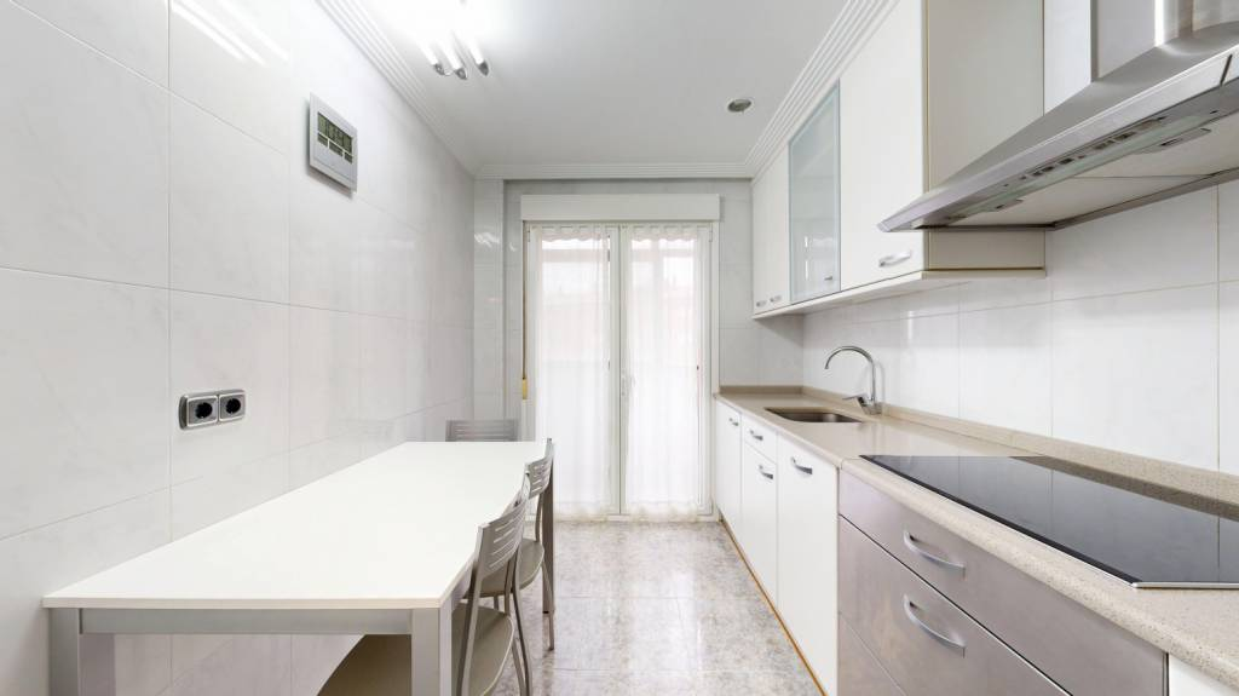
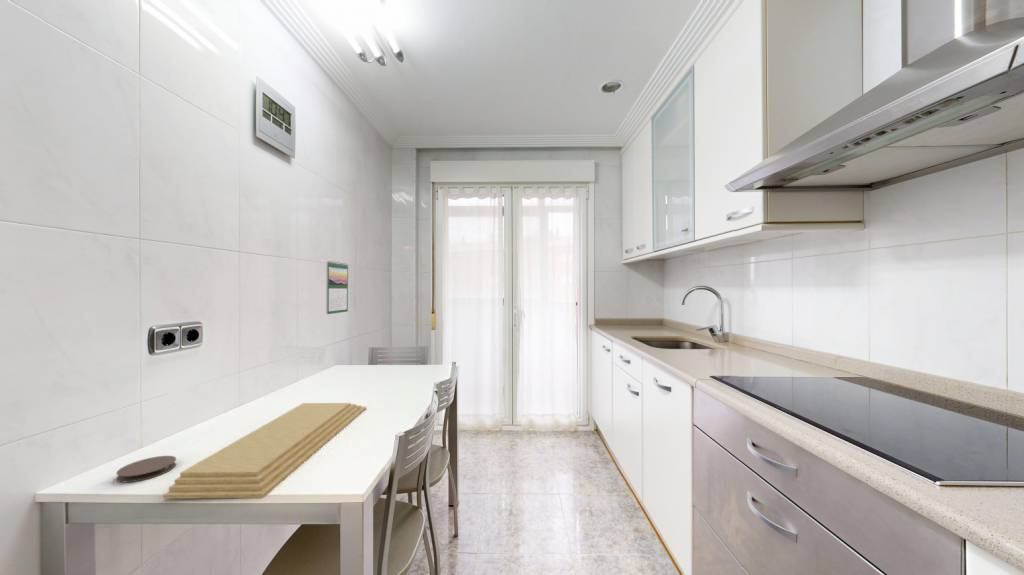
+ calendar (337, 287)
+ coaster (147, 468)
+ cutting board (292, 435)
